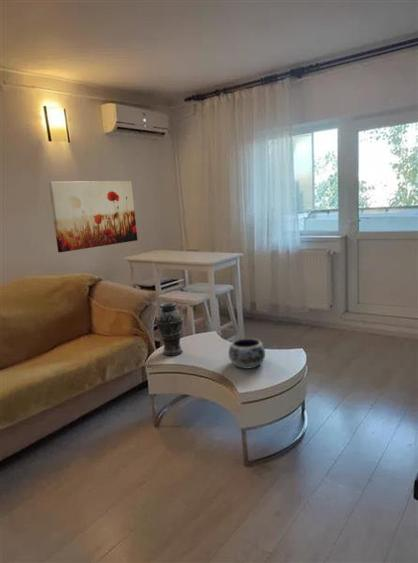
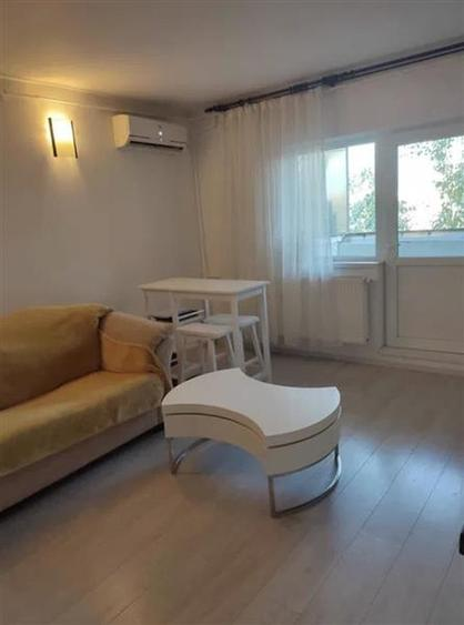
- wall art (97, 214)
- vase (170, 328)
- decorative bowl (246, 353)
